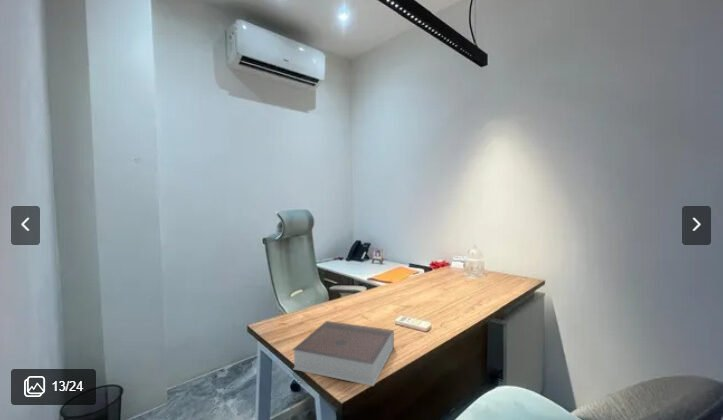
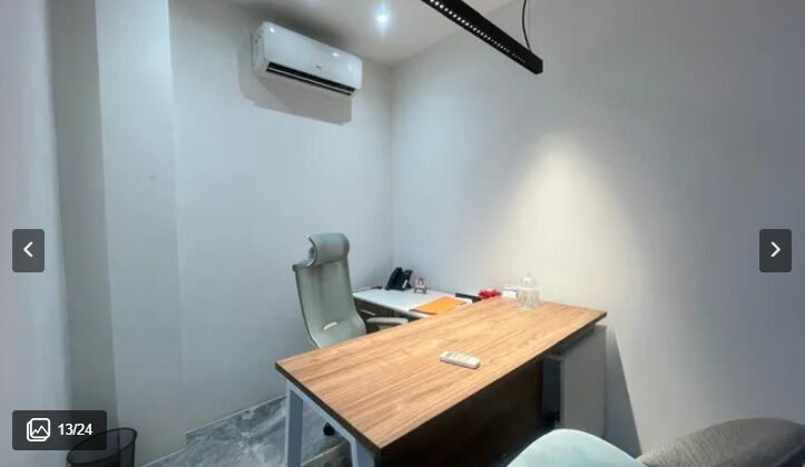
- book (346, 348)
